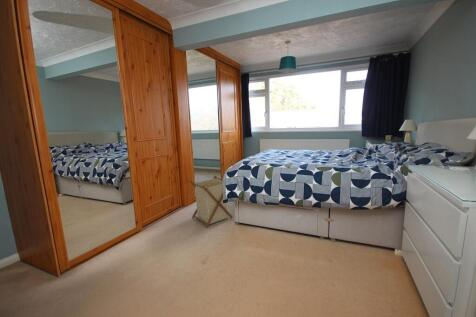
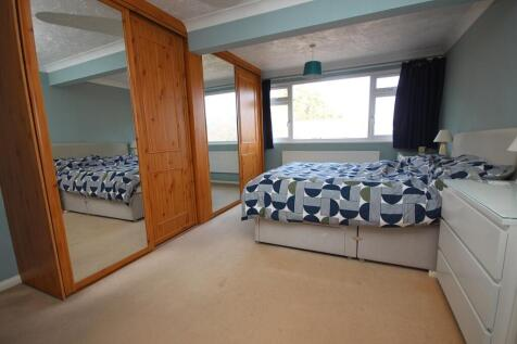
- laundry basket (211, 199)
